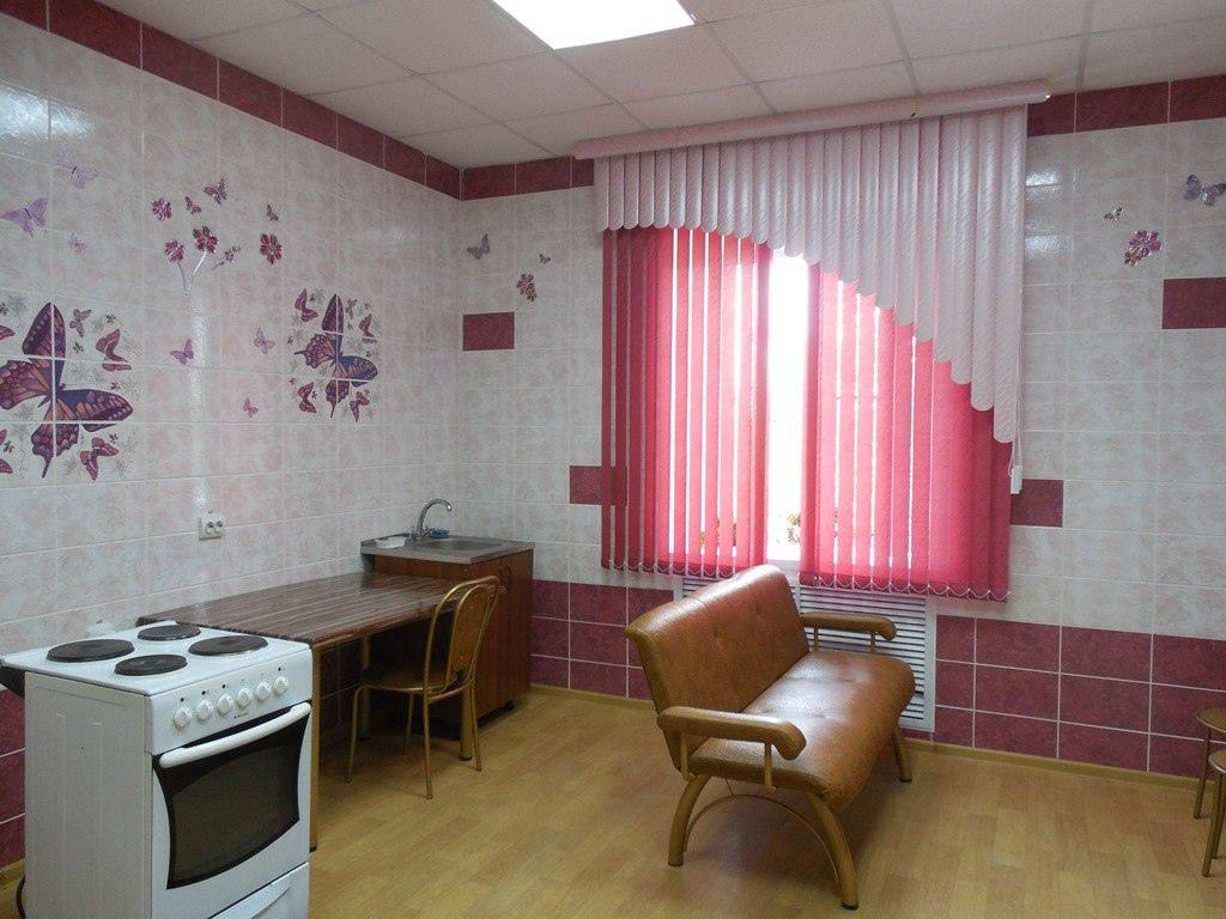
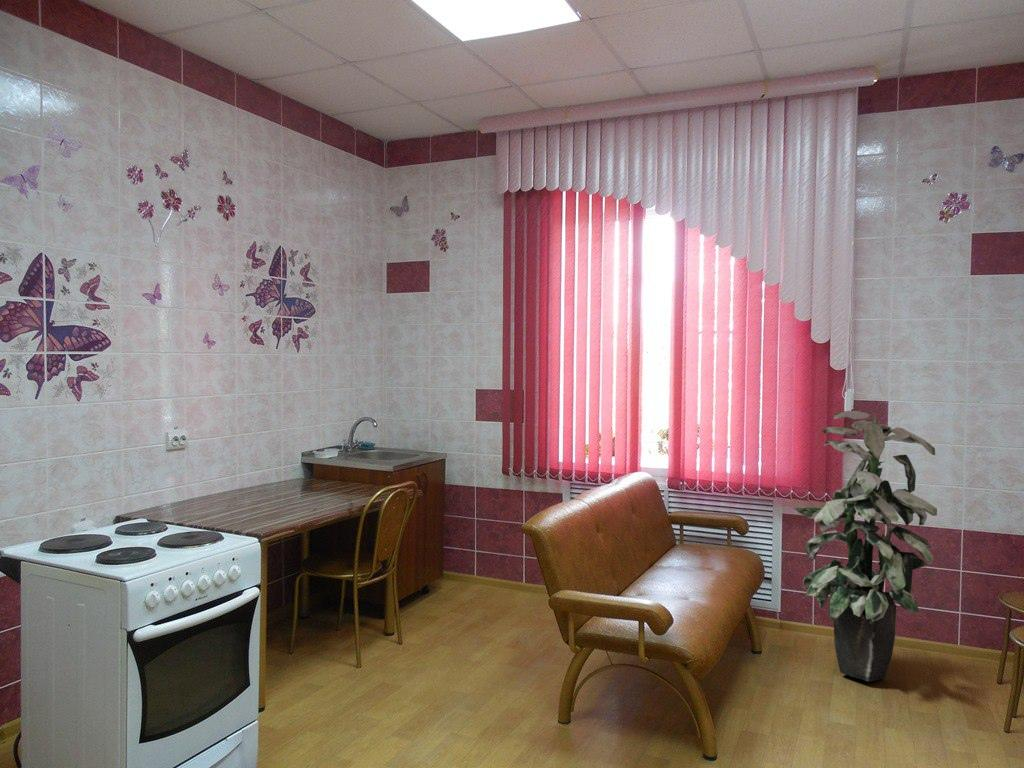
+ indoor plant (861, 541)
